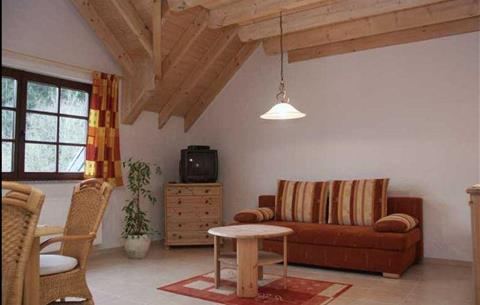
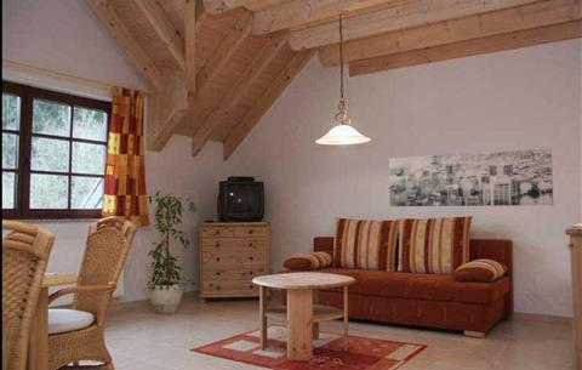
+ wall art (463, 180)
